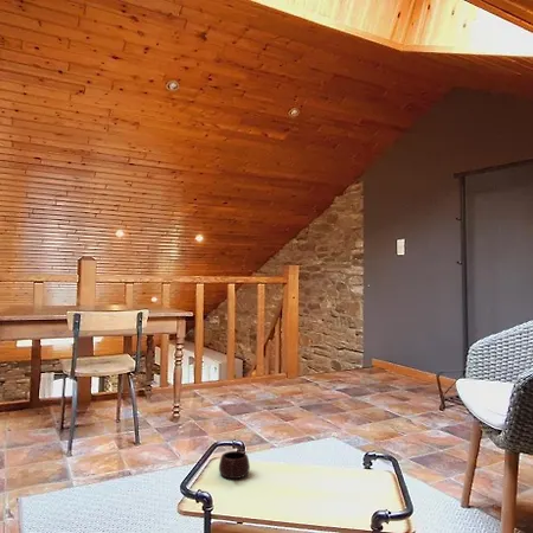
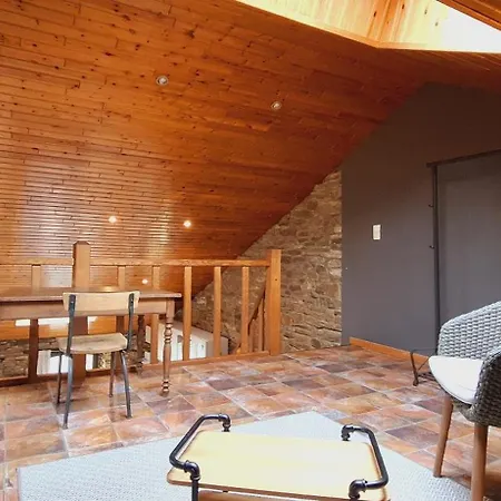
- mug (233, 465)
